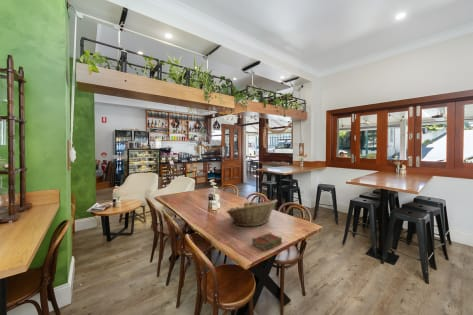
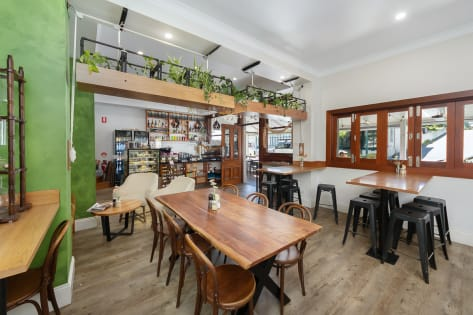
- book (267, 240)
- fruit basket (252, 210)
